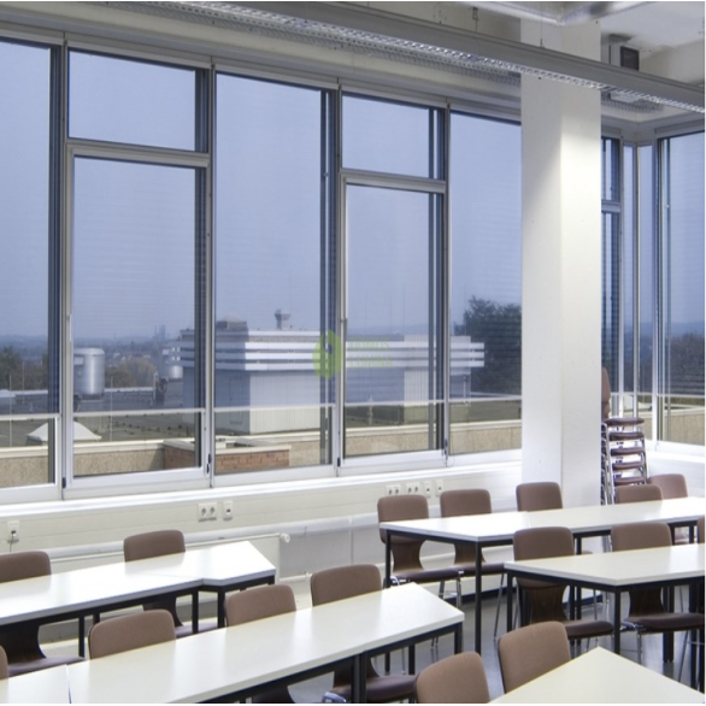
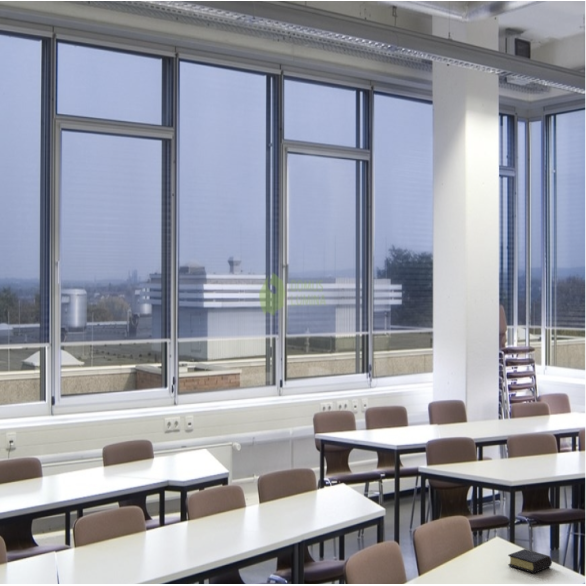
+ book (530, 561)
